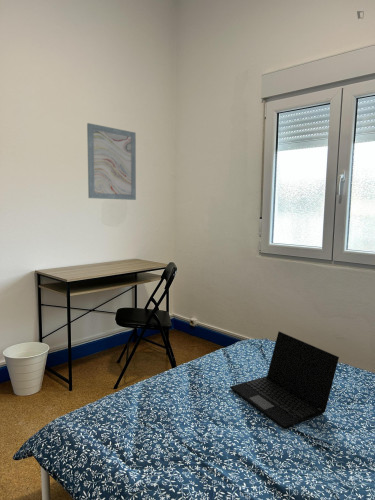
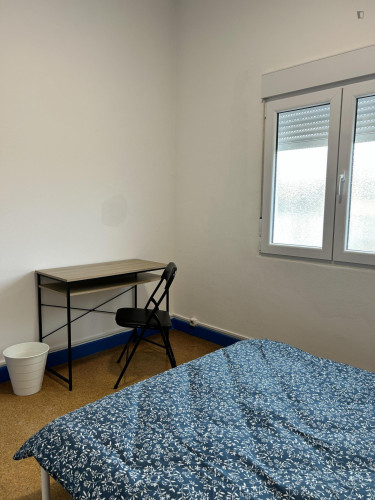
- wall art (113, 164)
- laptop (281, 373)
